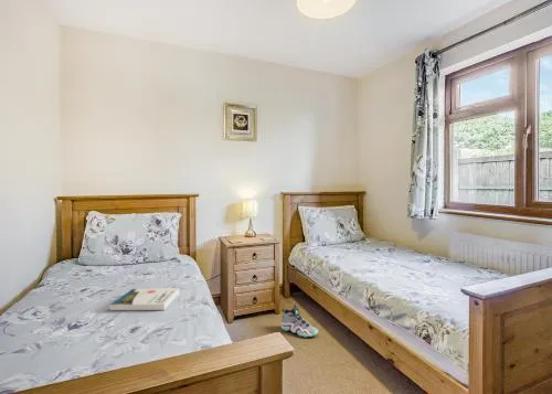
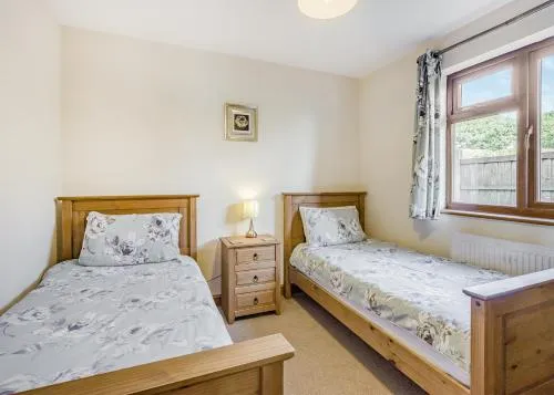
- book (147, 298)
- sneaker (298, 318)
